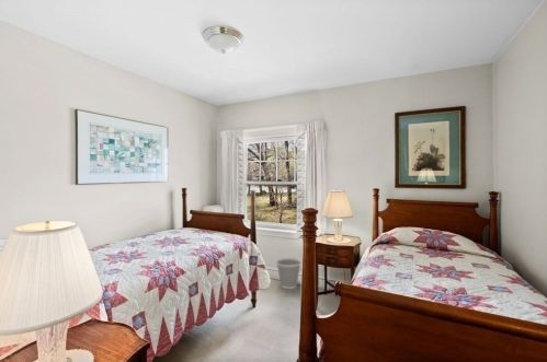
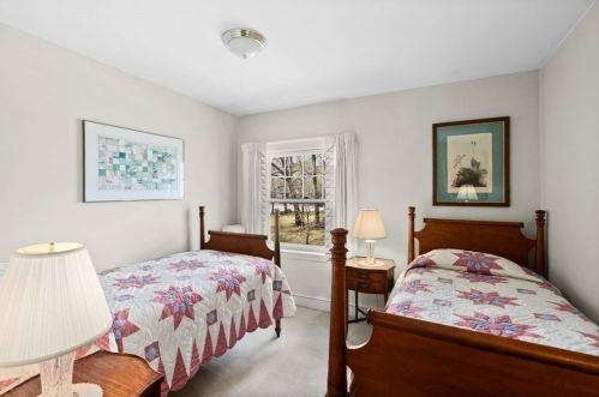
- wastebasket (288, 273)
